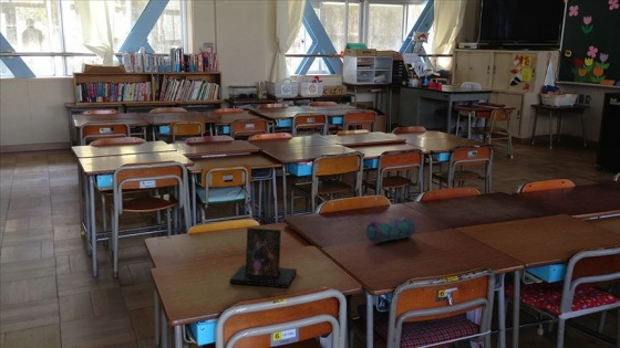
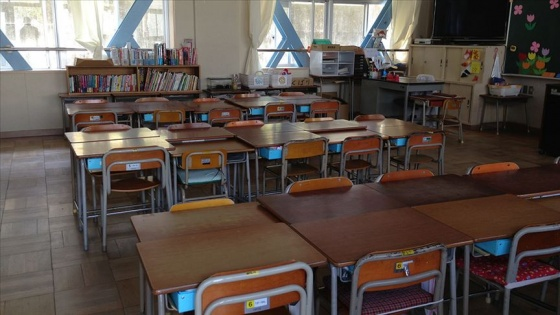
- pencil case (390, 229)
- photo frame (264, 253)
